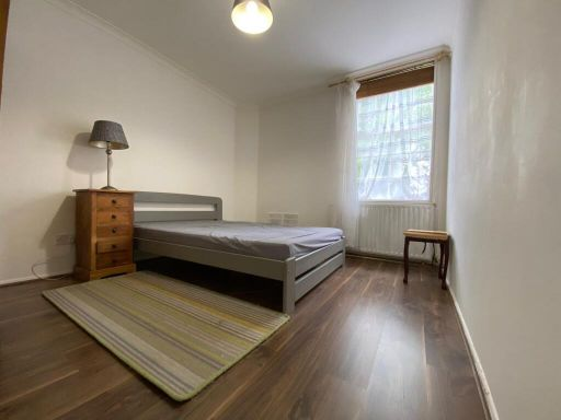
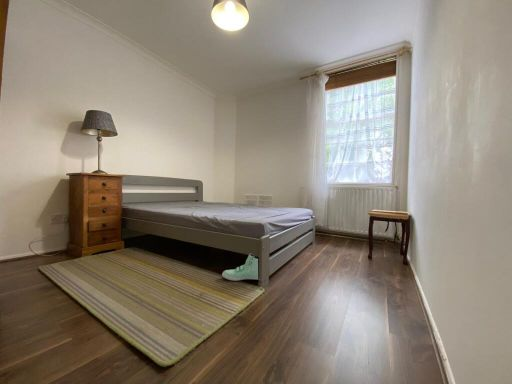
+ sneaker (243, 265)
